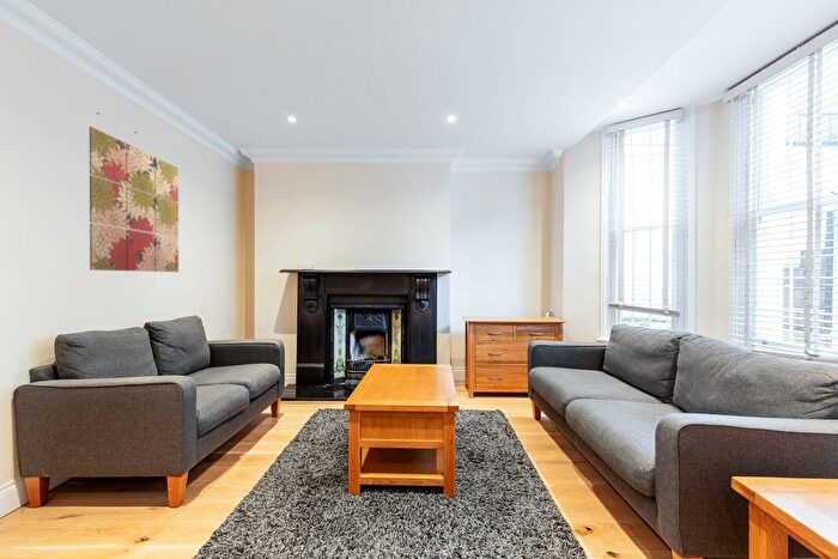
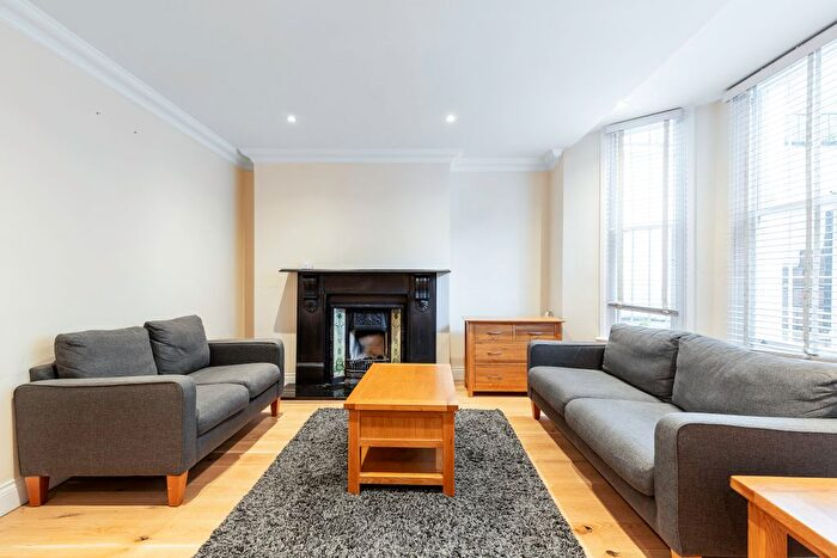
- wall art (140, 211)
